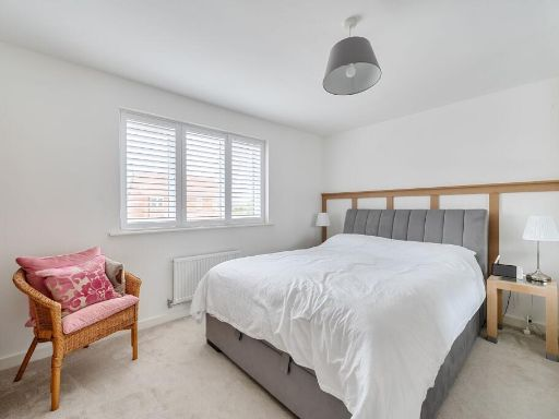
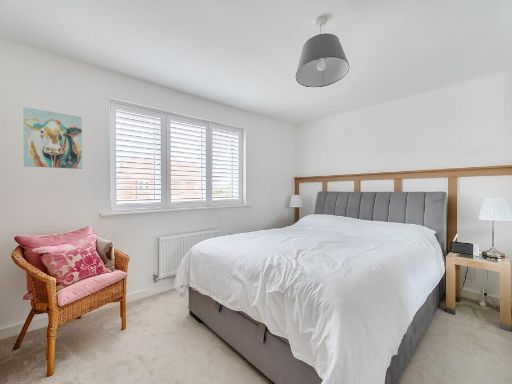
+ wall art (54, 140)
